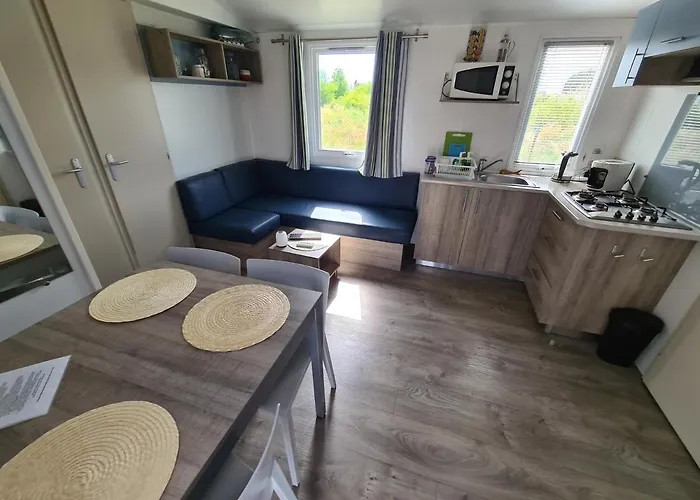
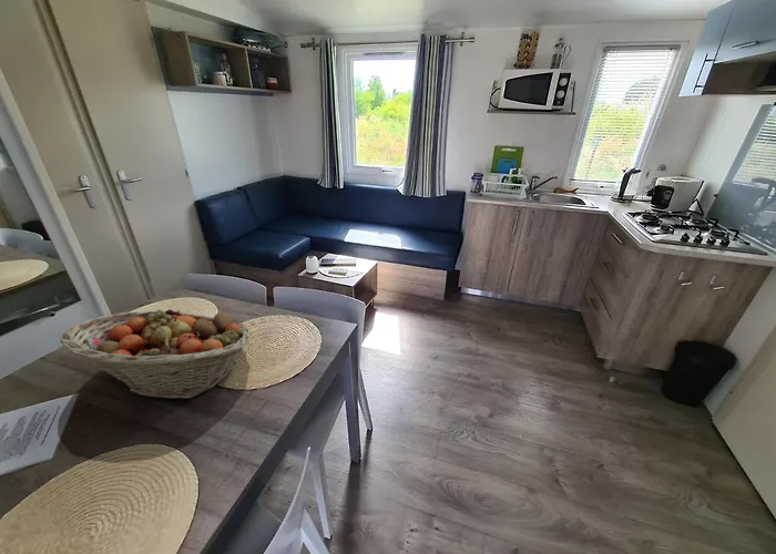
+ fruit basket (167, 342)
